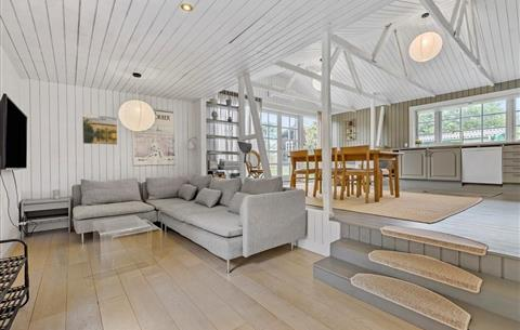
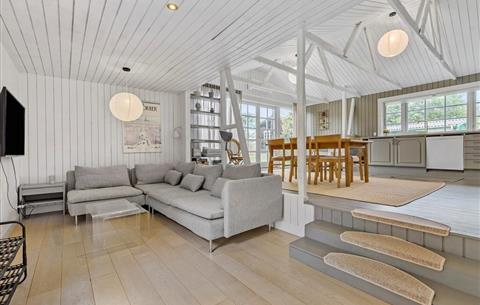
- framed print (100, 130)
